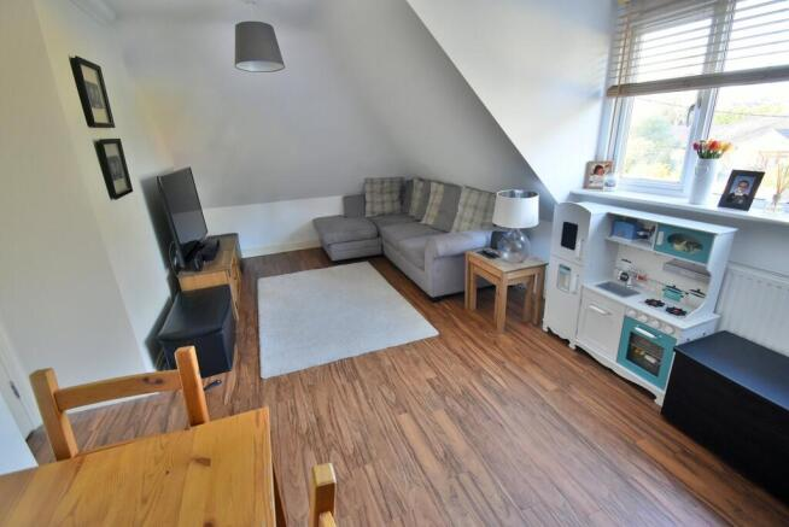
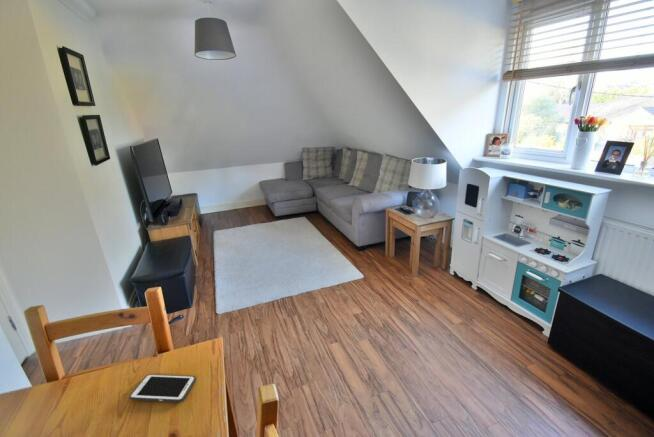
+ cell phone (163, 387)
